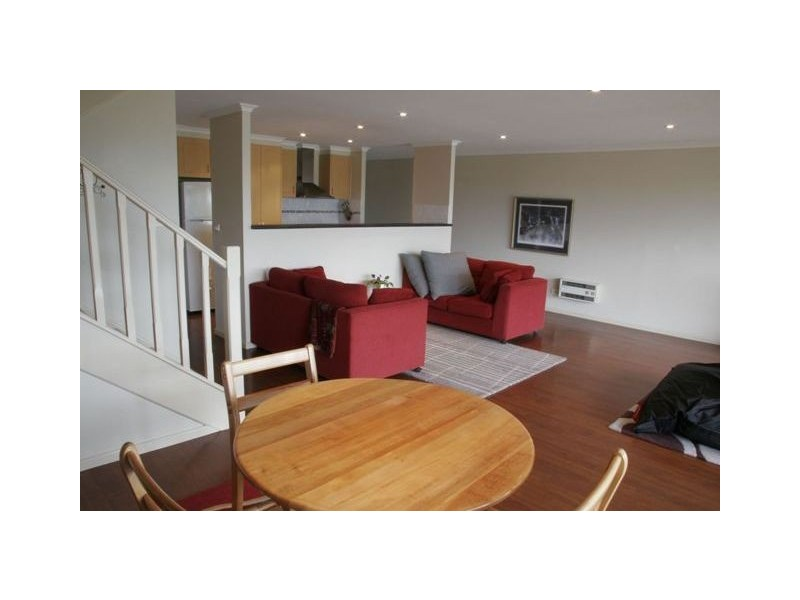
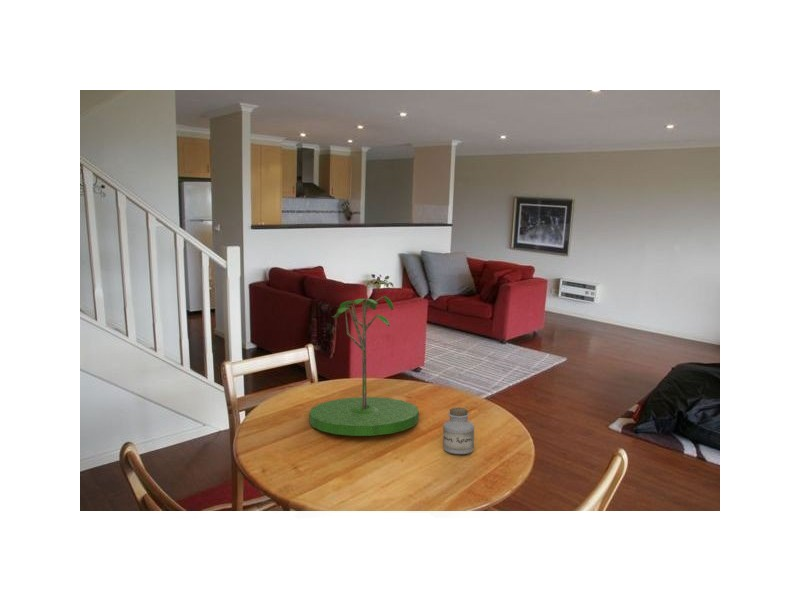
+ jar (458, 429)
+ plant (364, 357)
